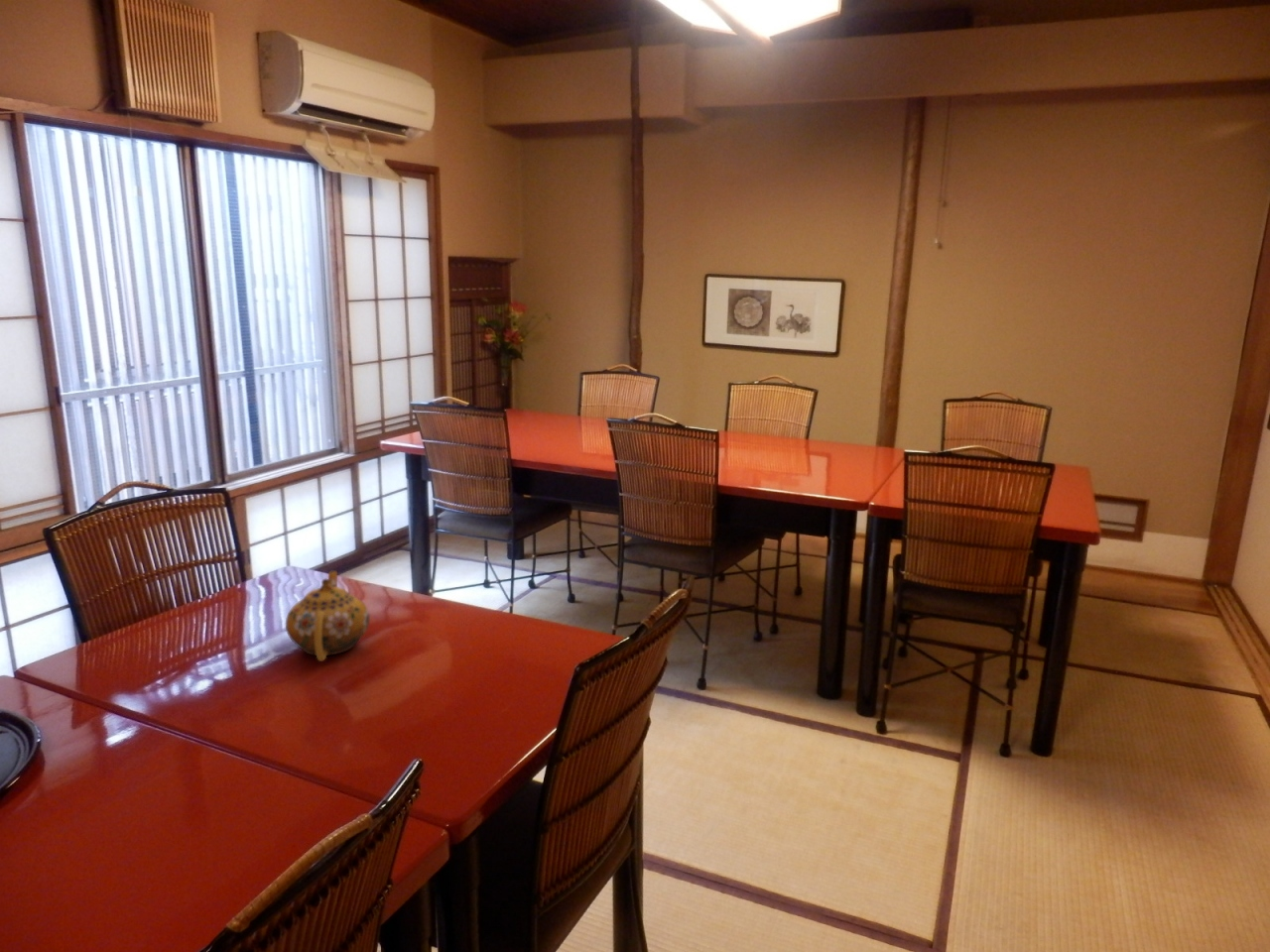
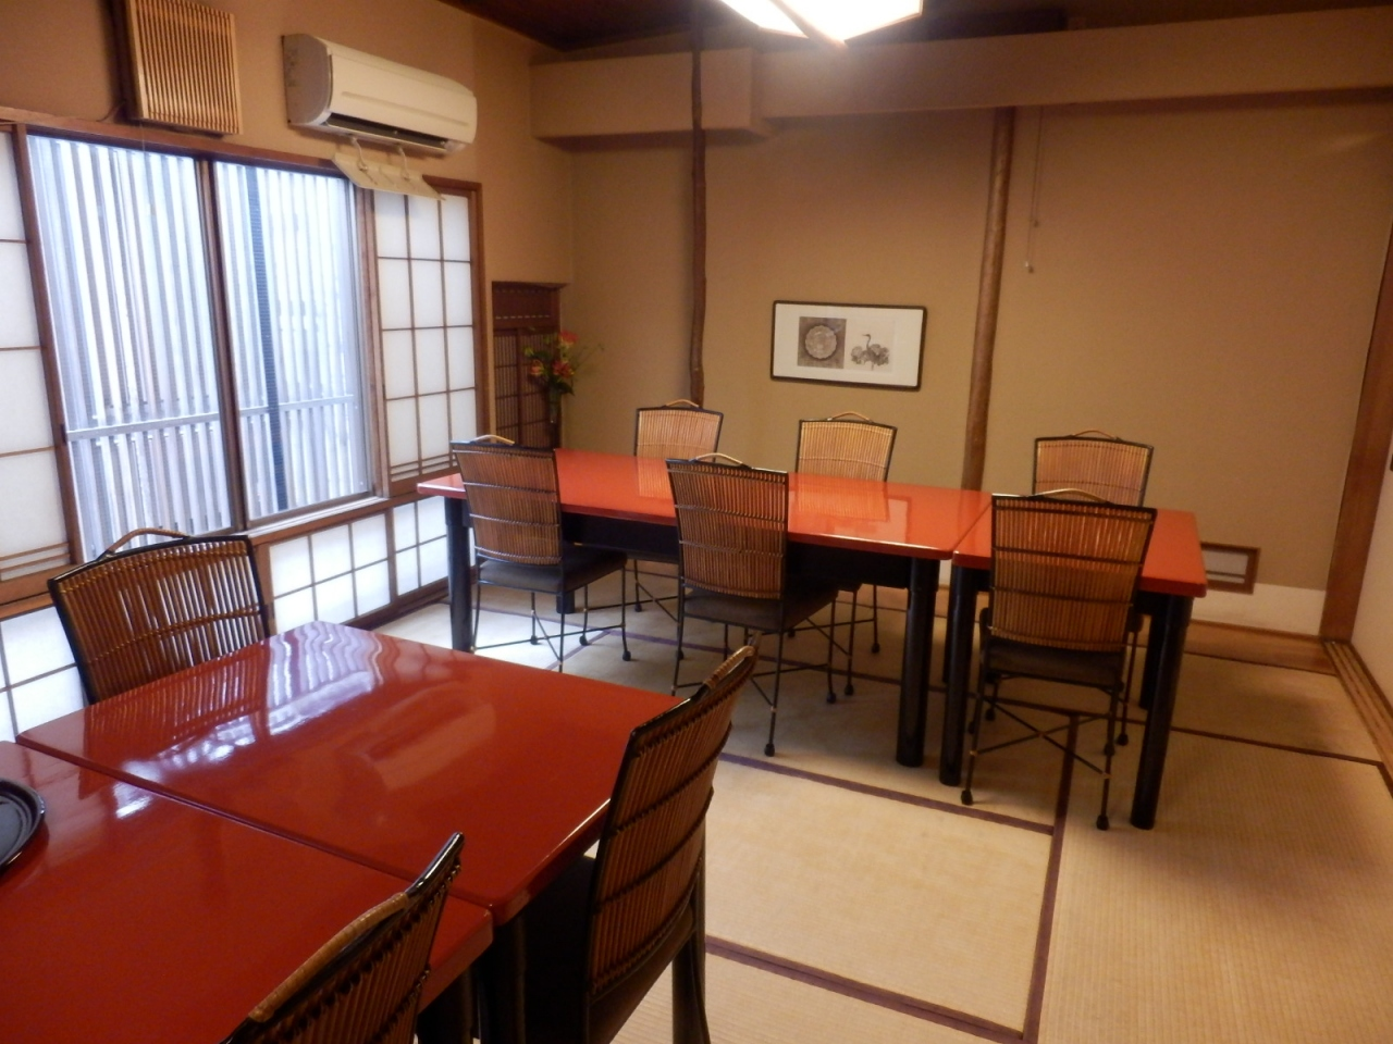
- teapot (327, 612)
